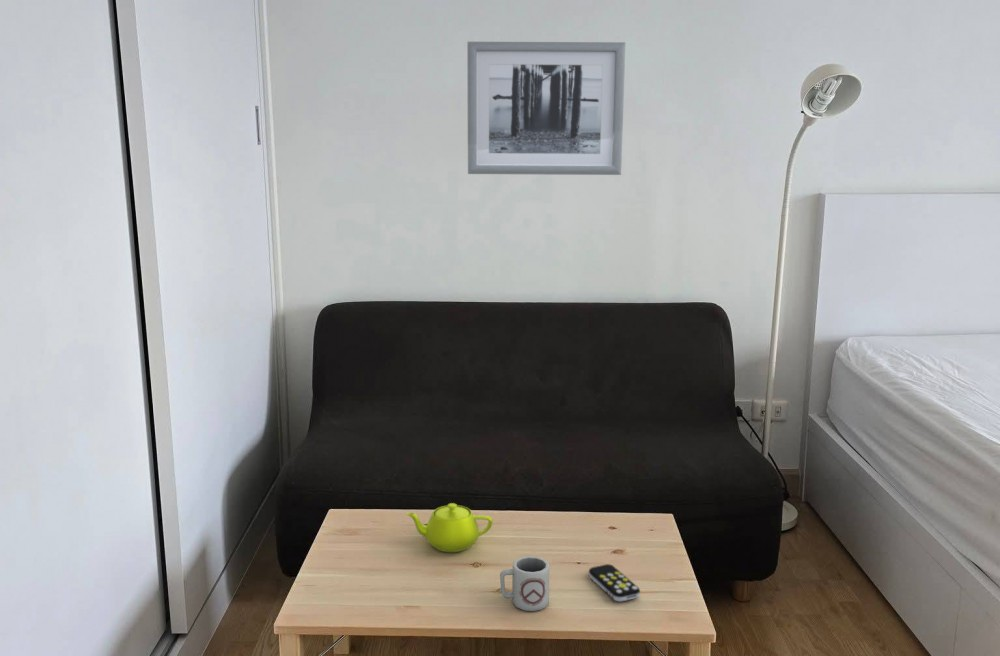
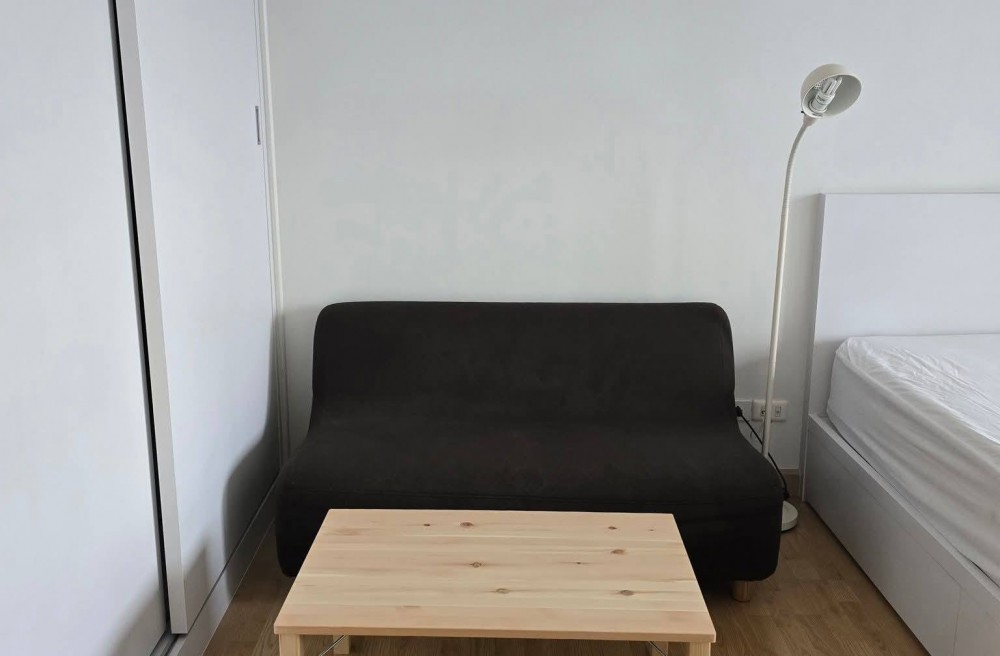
- remote control (613, 581)
- wall art (545, 109)
- teapot (449, 524)
- cup (524, 583)
